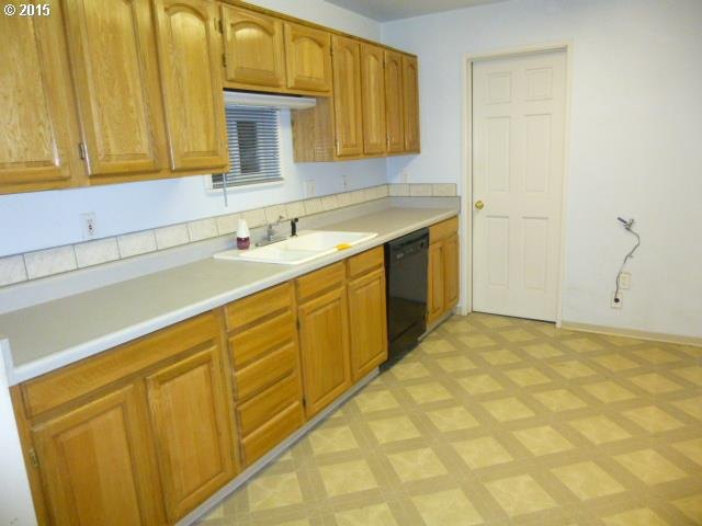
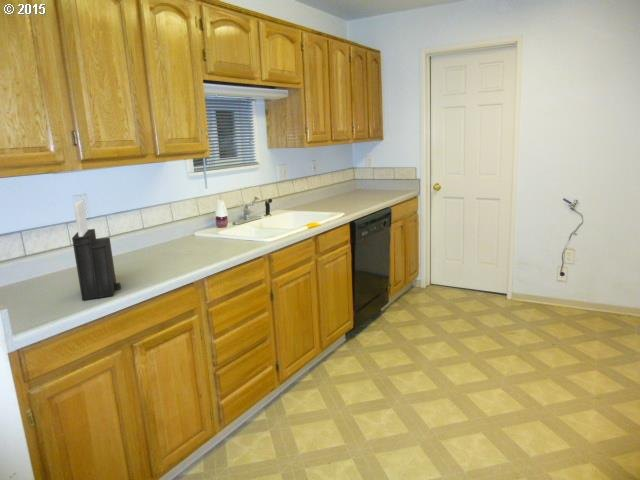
+ knife block (96, 247)
